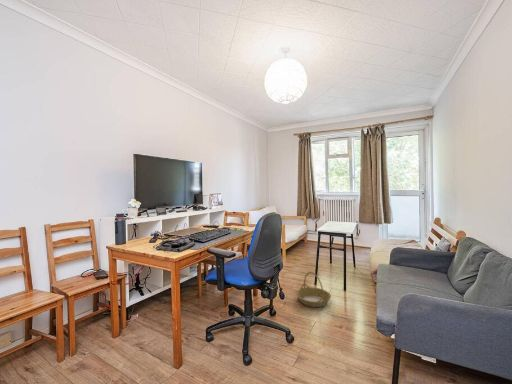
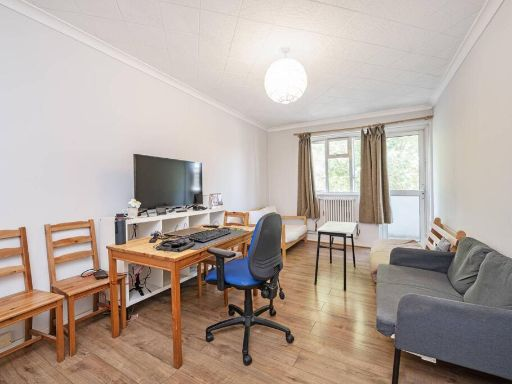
- basket (313, 287)
